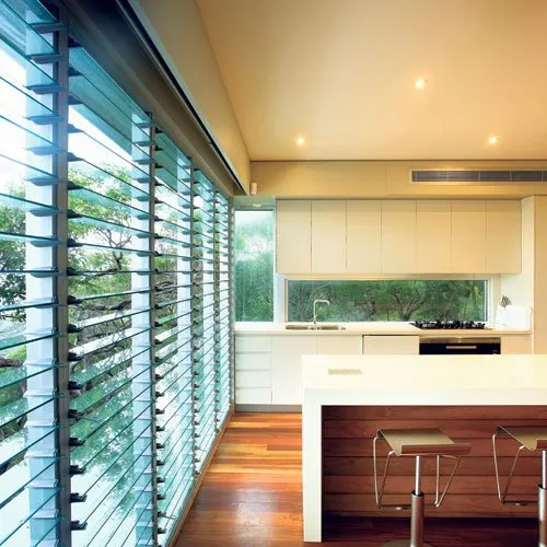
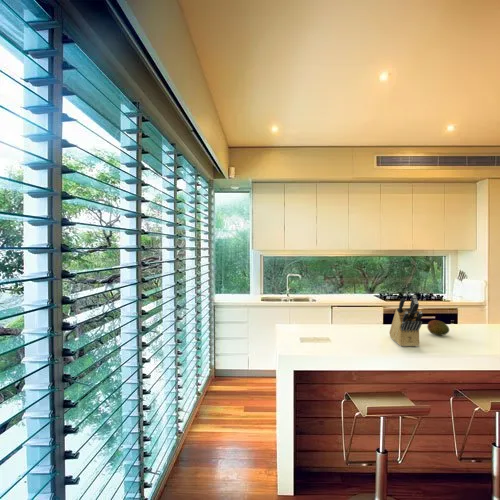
+ knife block (405, 318)
+ fruit (438, 327)
